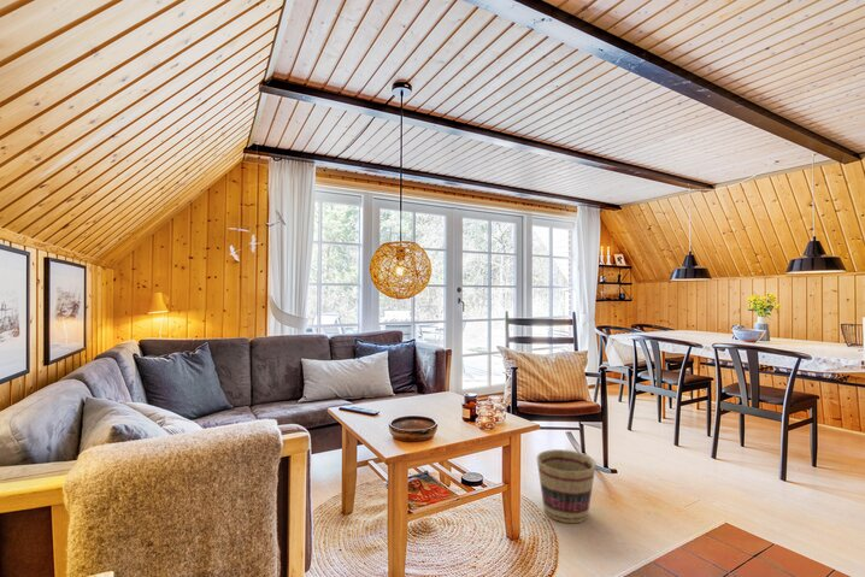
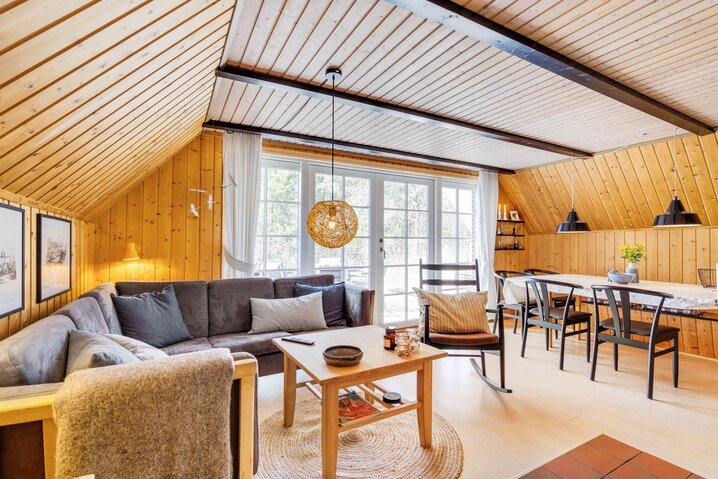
- basket (565, 485)
